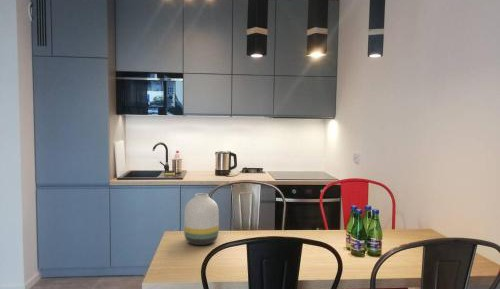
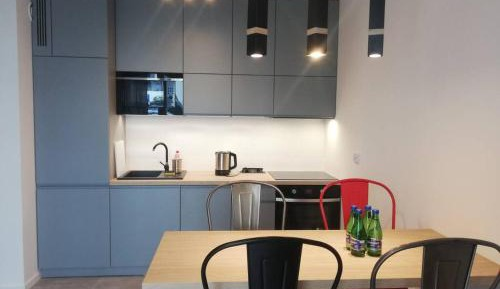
- vase (201, 218)
